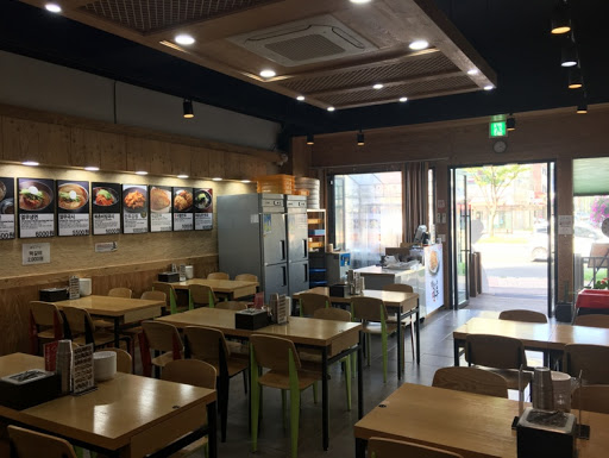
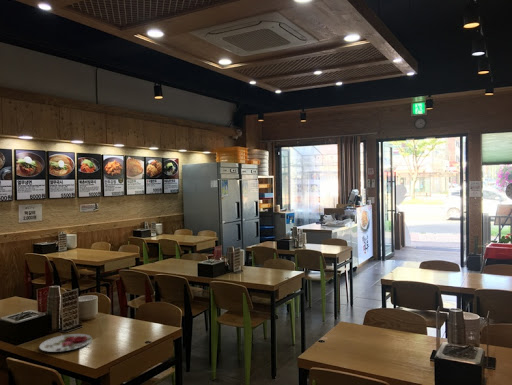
+ plate (66, 341)
